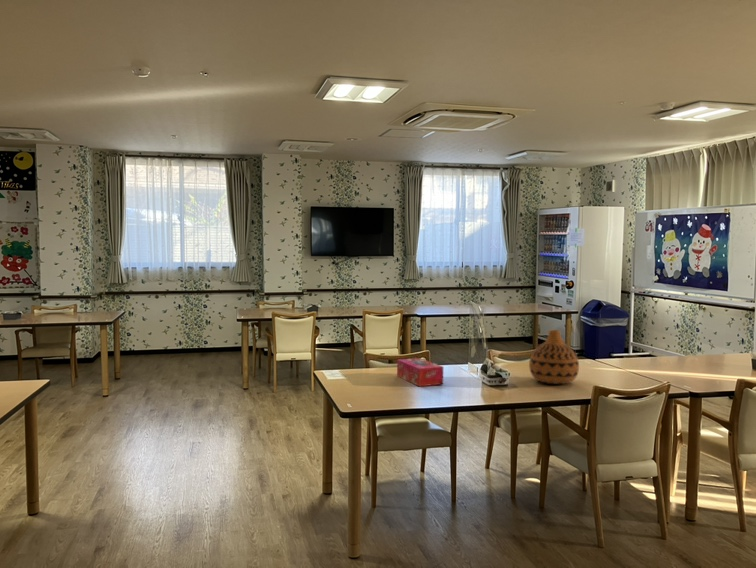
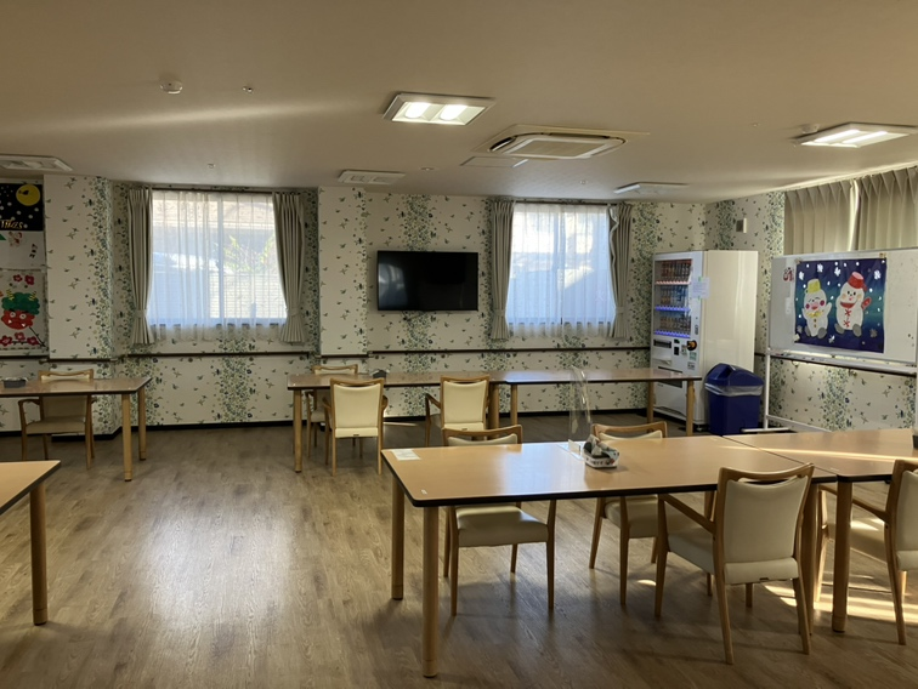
- vase (554, 356)
- tissue box (419, 371)
